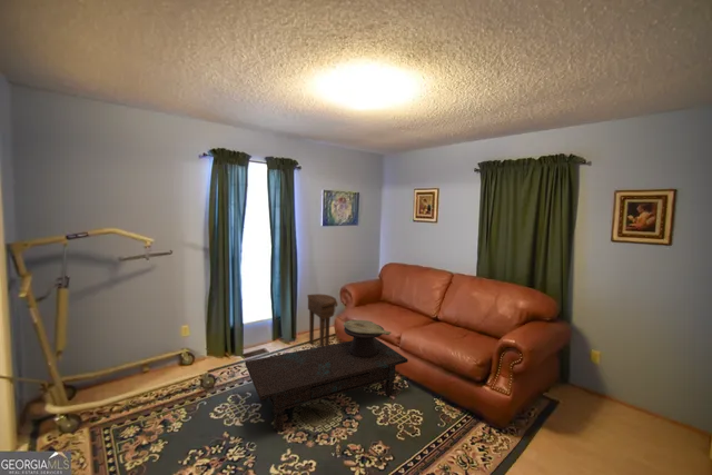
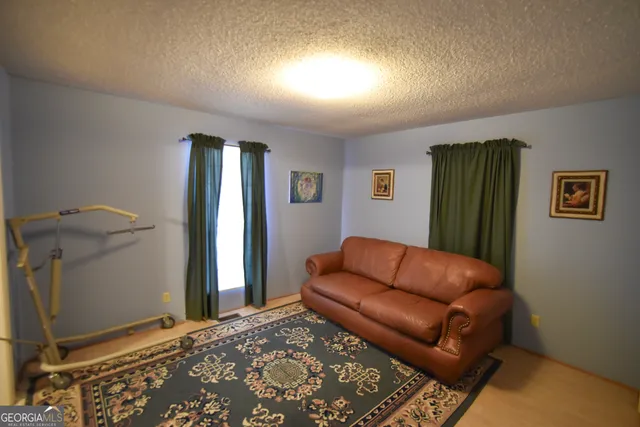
- side table (319, 323)
- decorative bowl (365, 338)
- coffee table (327, 377)
